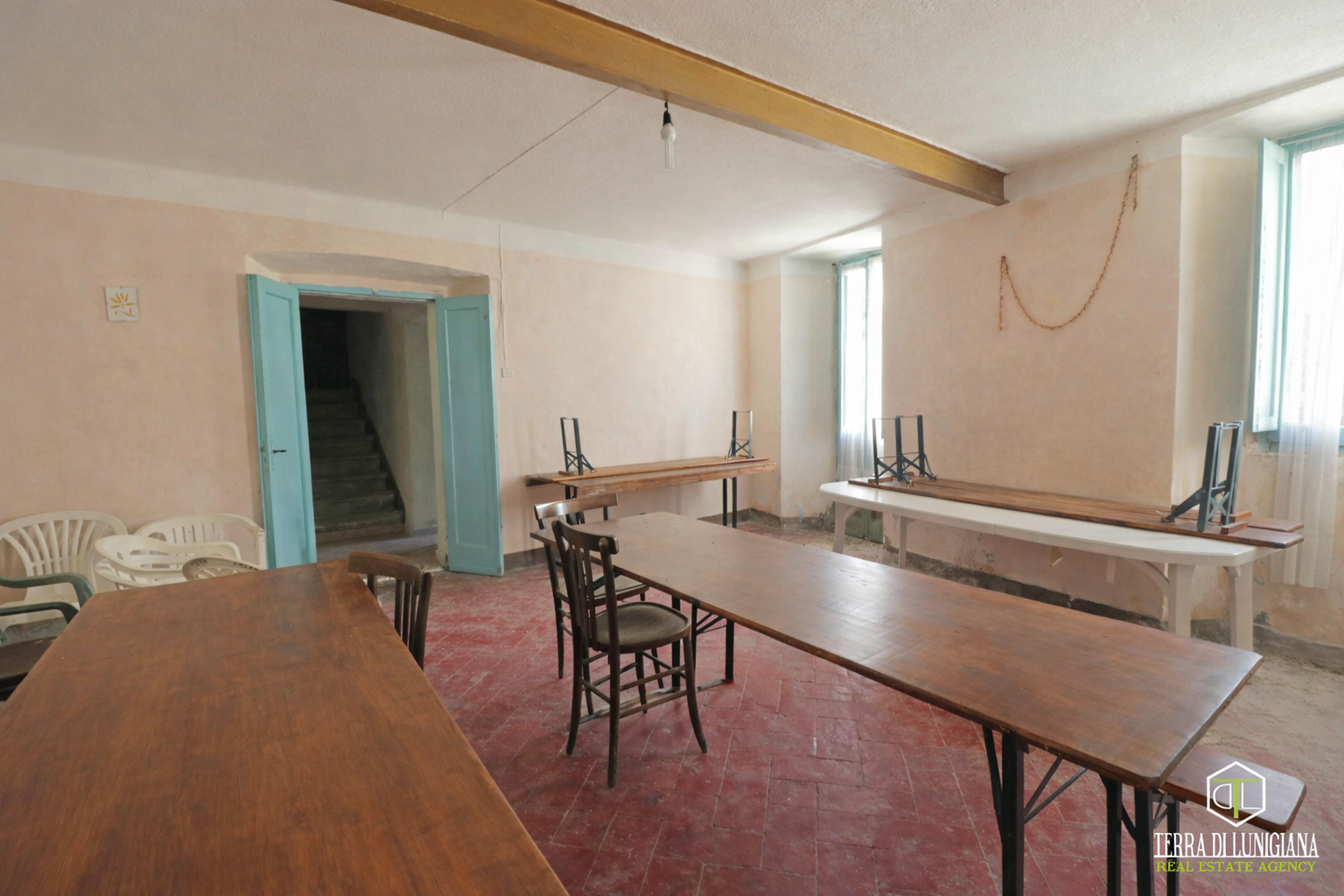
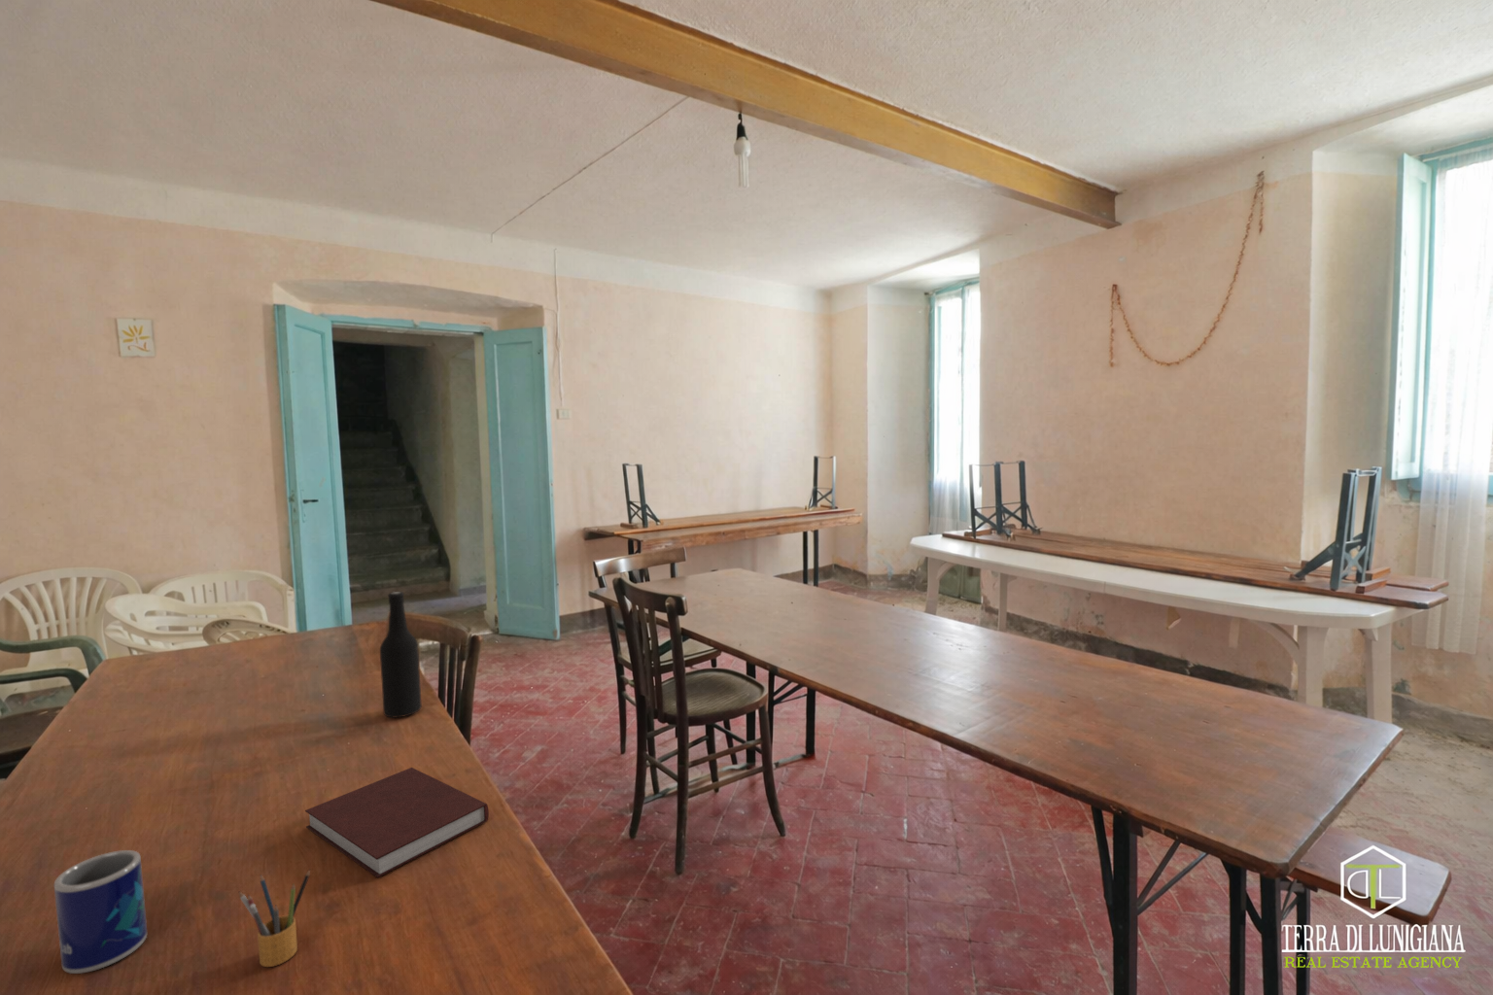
+ pencil box (278, 916)
+ bottle (399, 653)
+ notebook (397, 815)
+ mug (103, 902)
